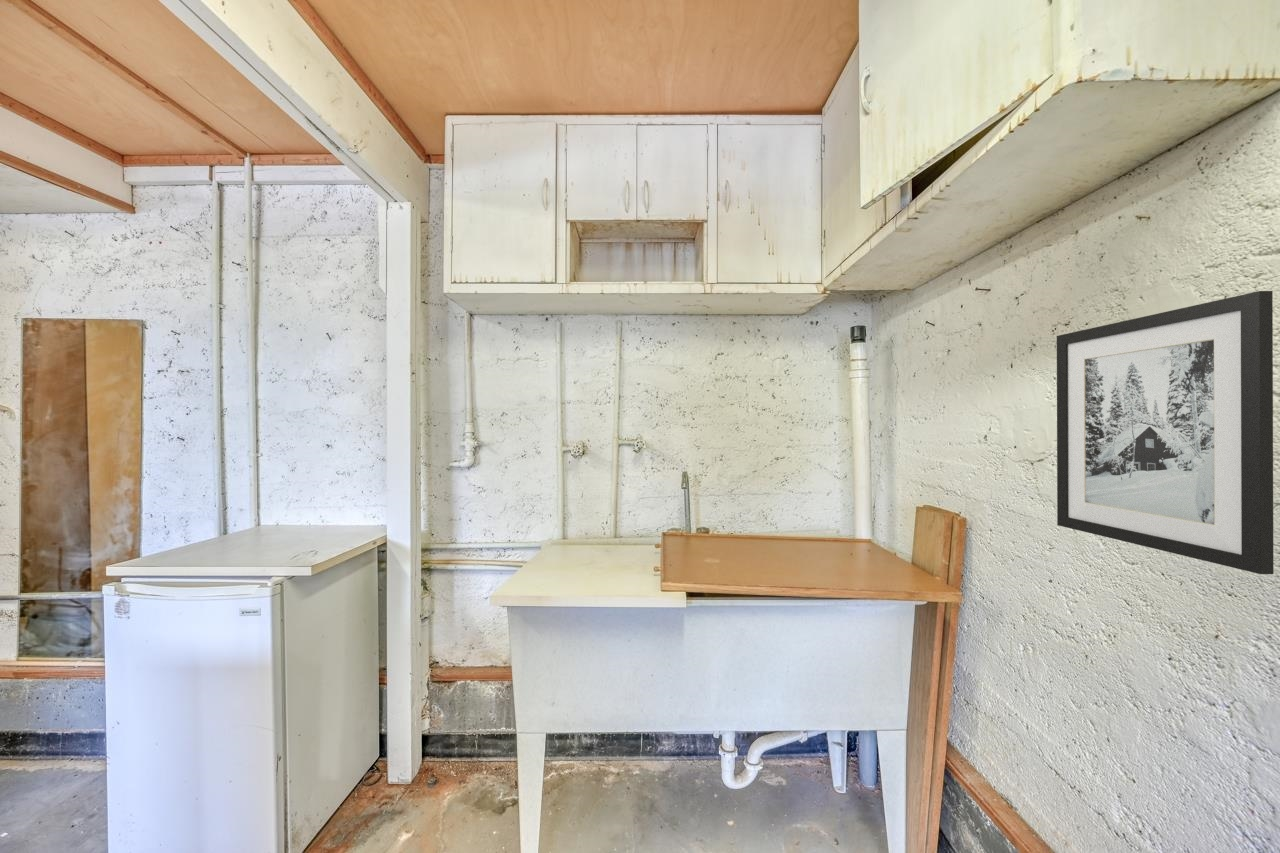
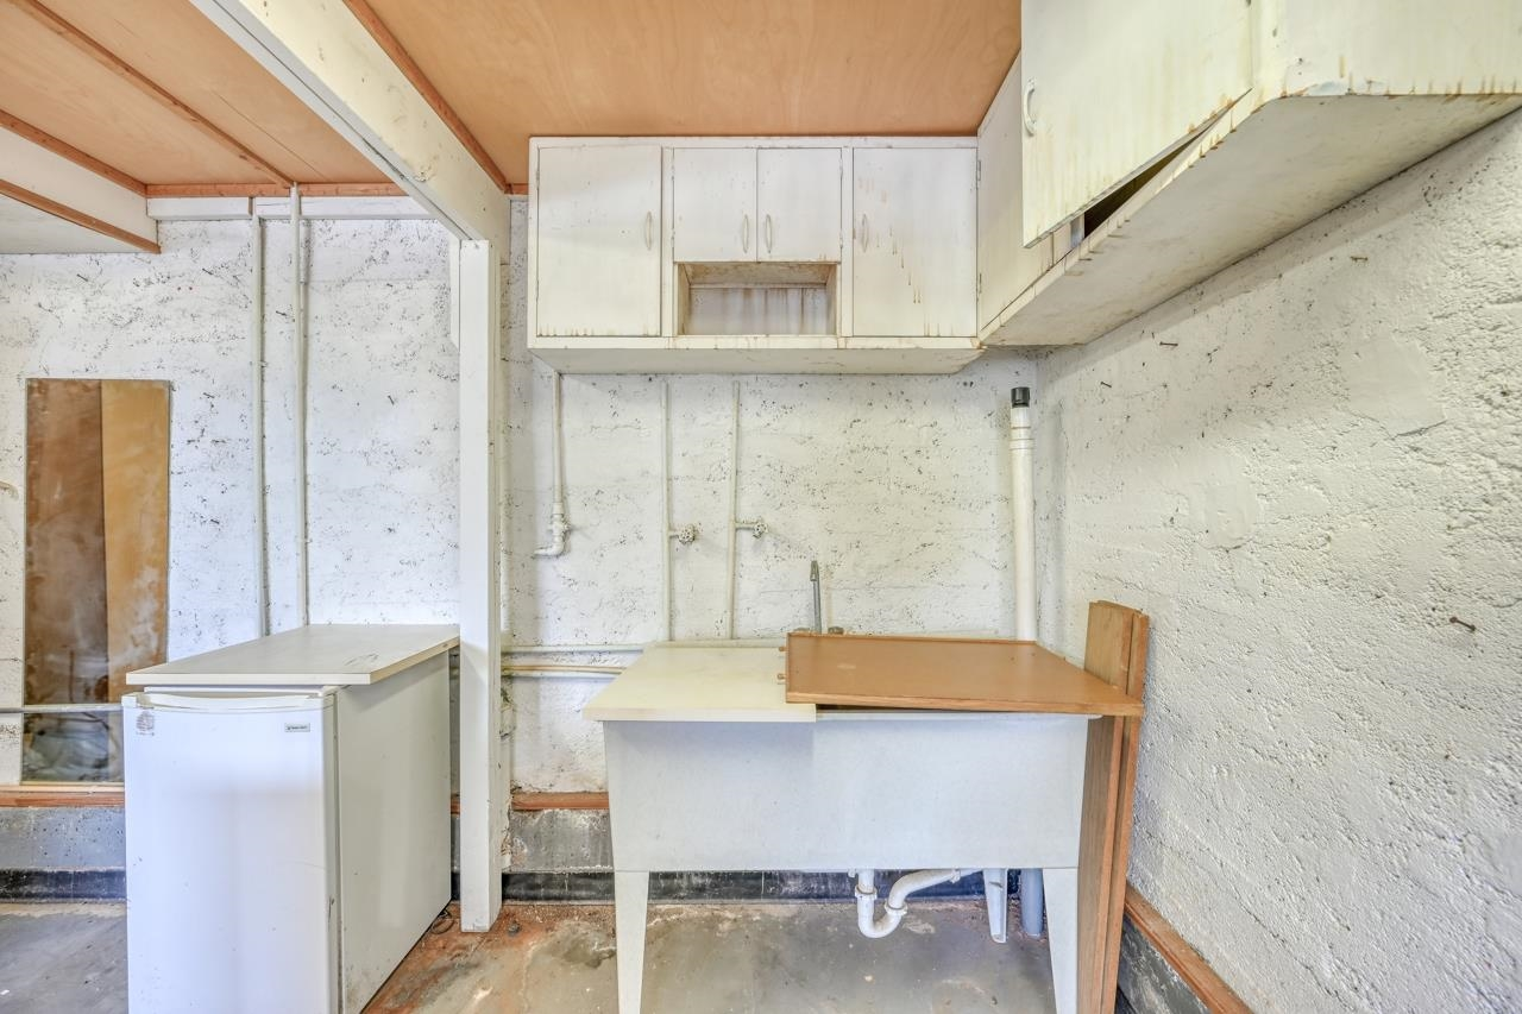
- wall art (1143, 431)
